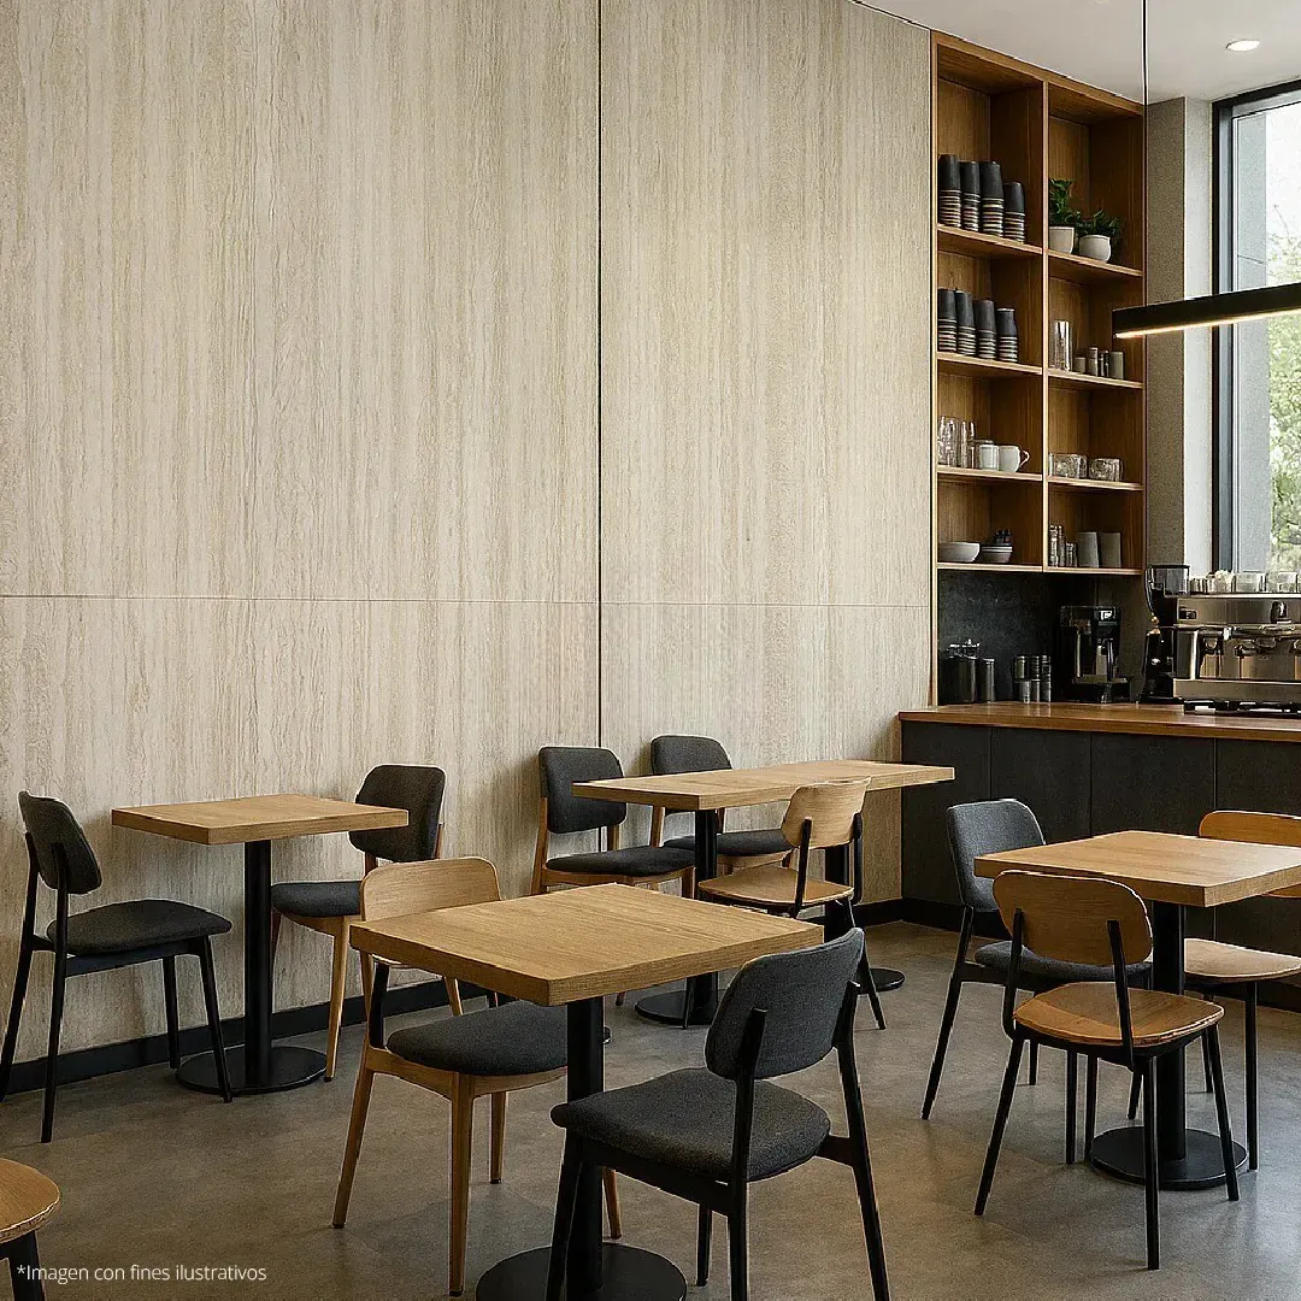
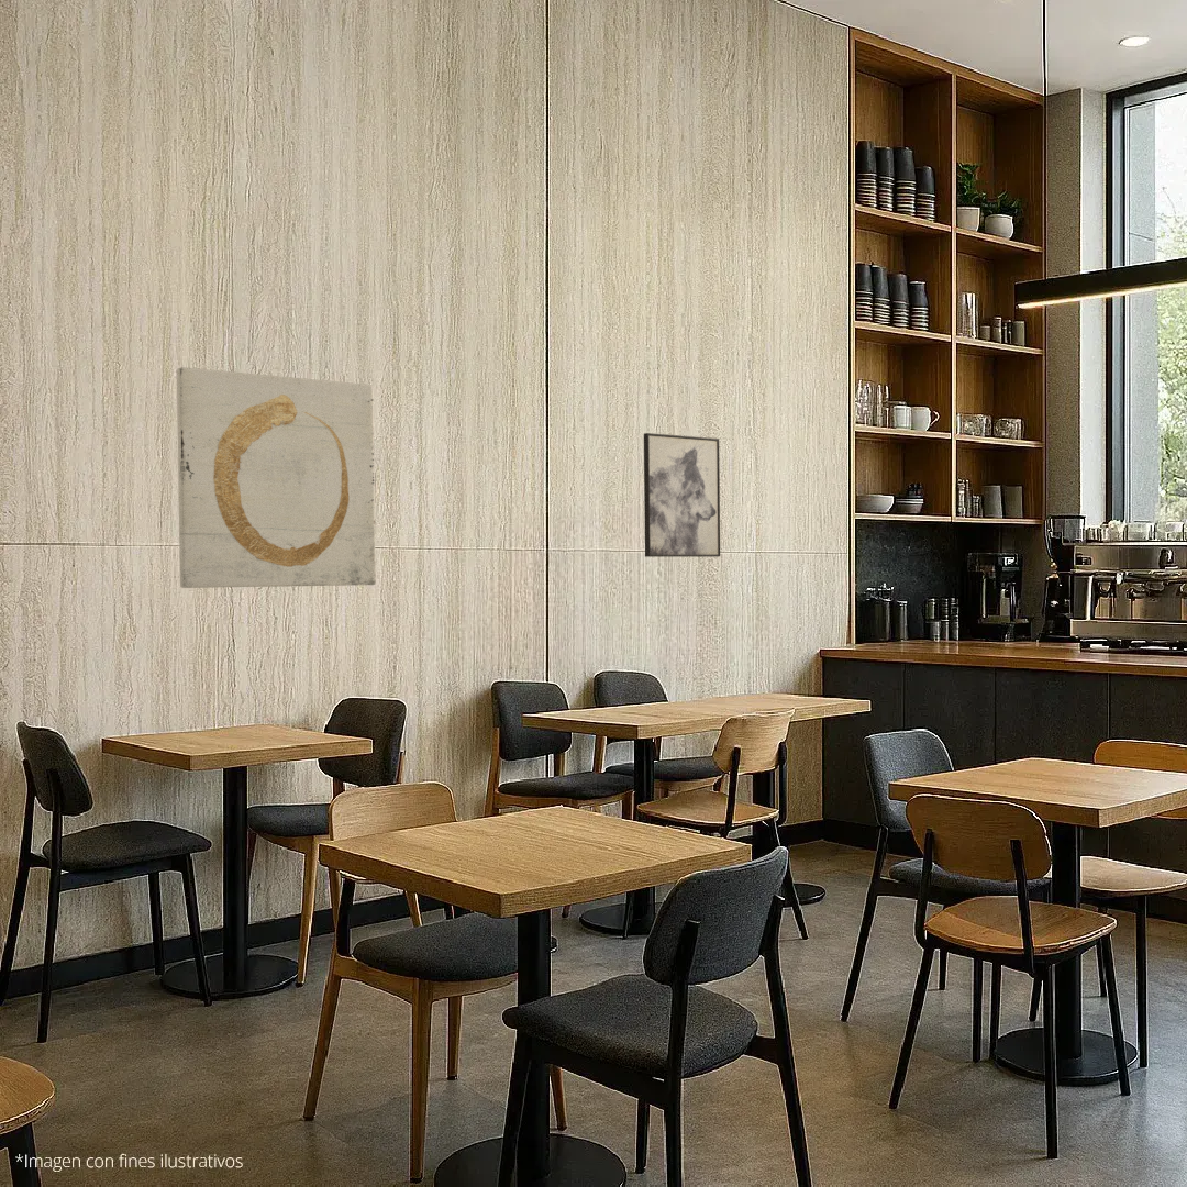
+ wall art (280, 481)
+ wall art (683, 496)
